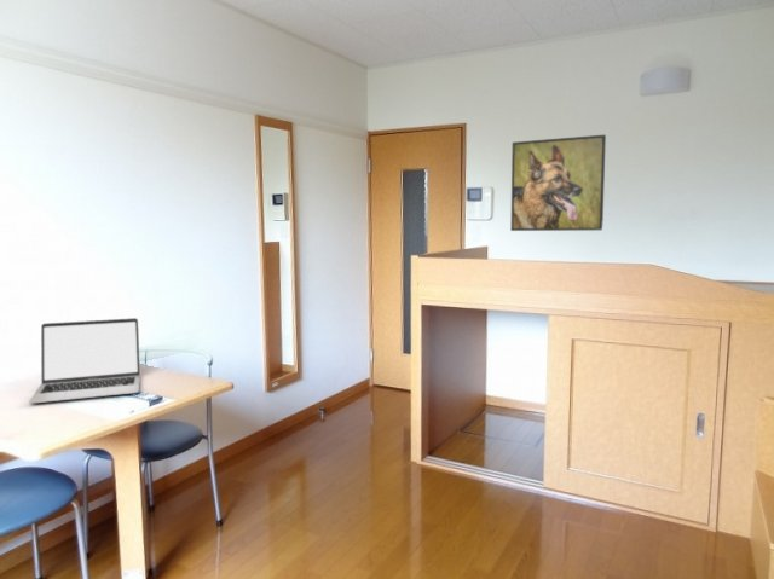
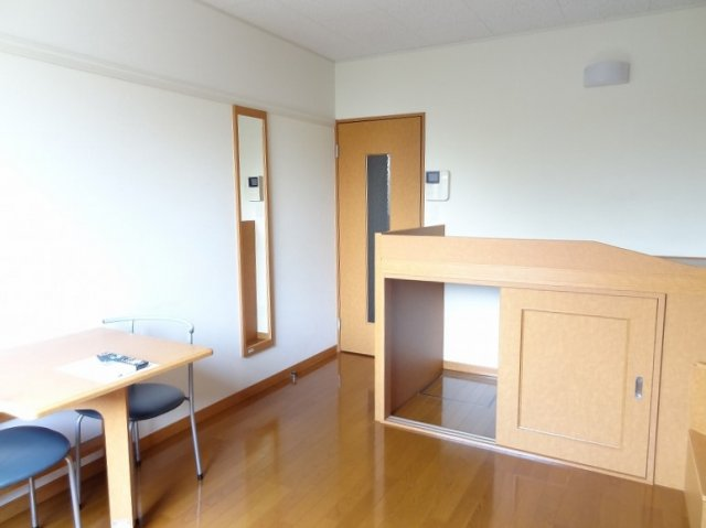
- laptop (87, 357)
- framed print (555, 185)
